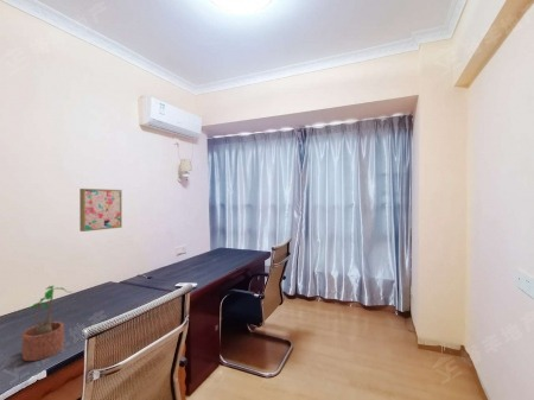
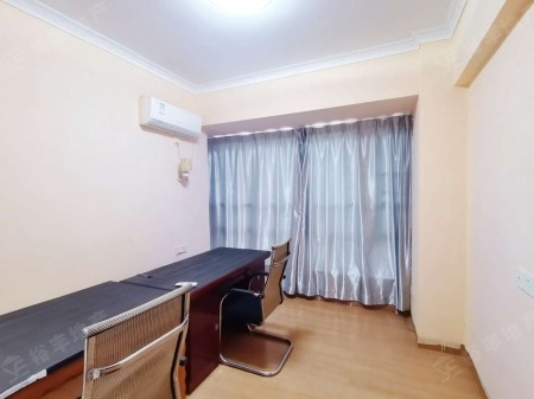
- wall art (102, 209)
- potted plant (49, 318)
